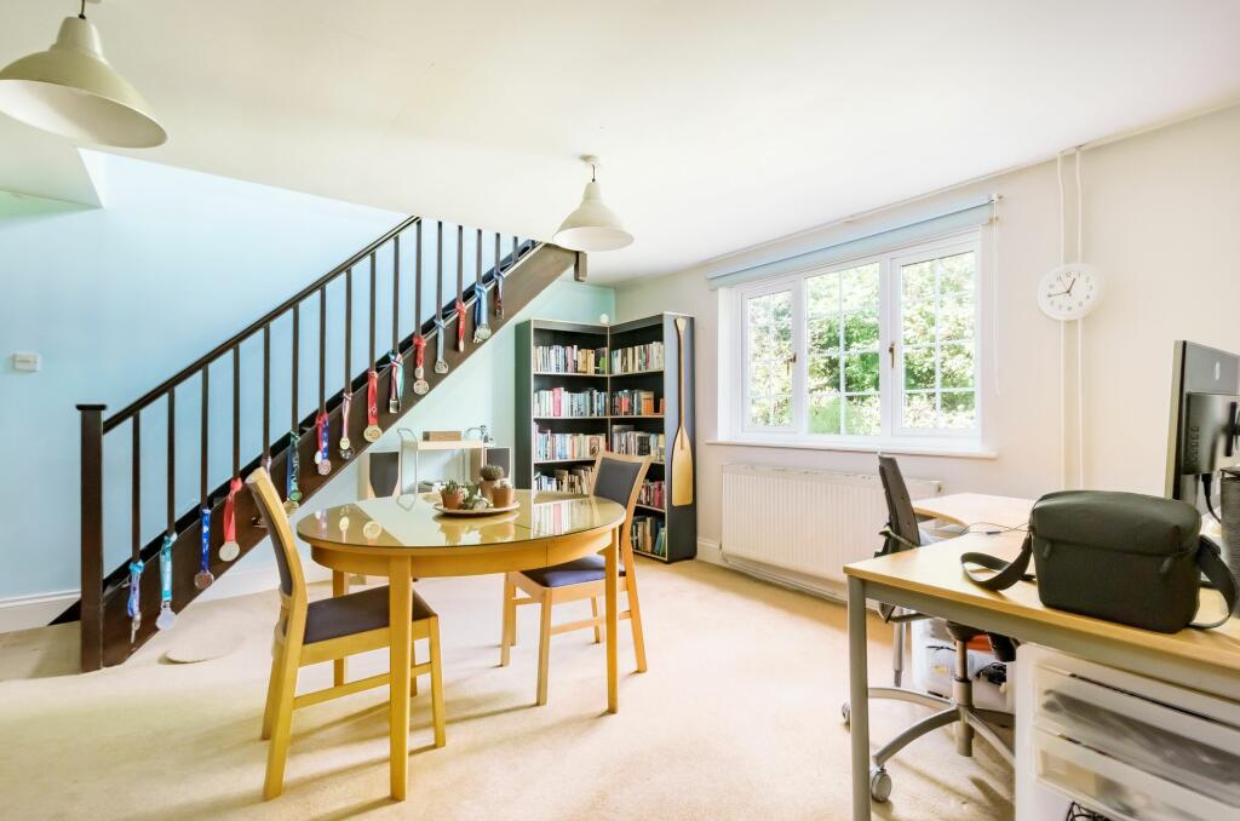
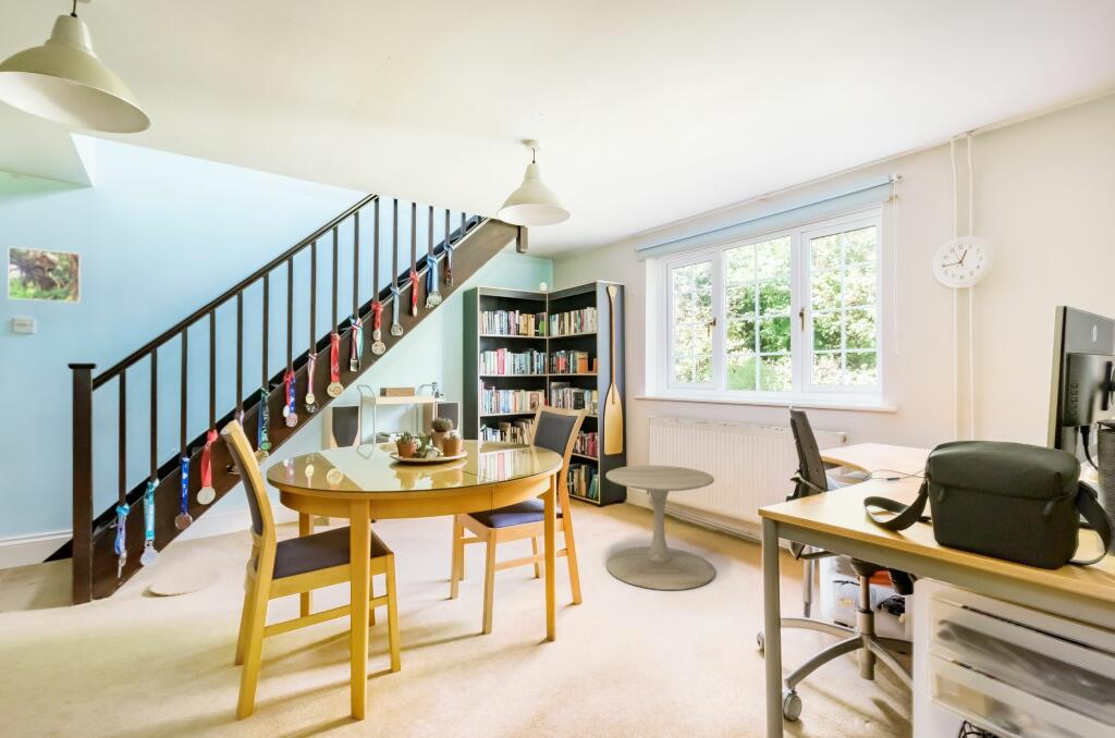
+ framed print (46, 275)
+ side table (659, 520)
